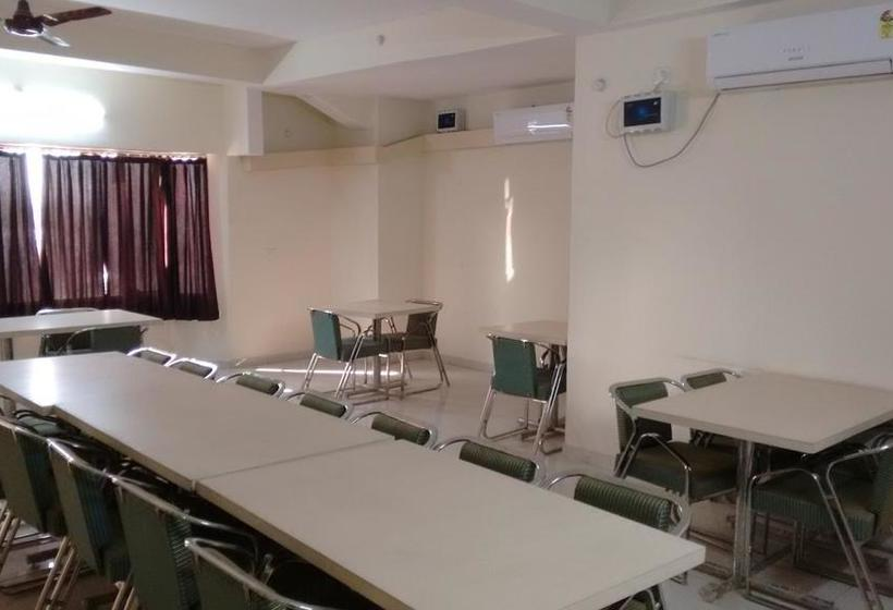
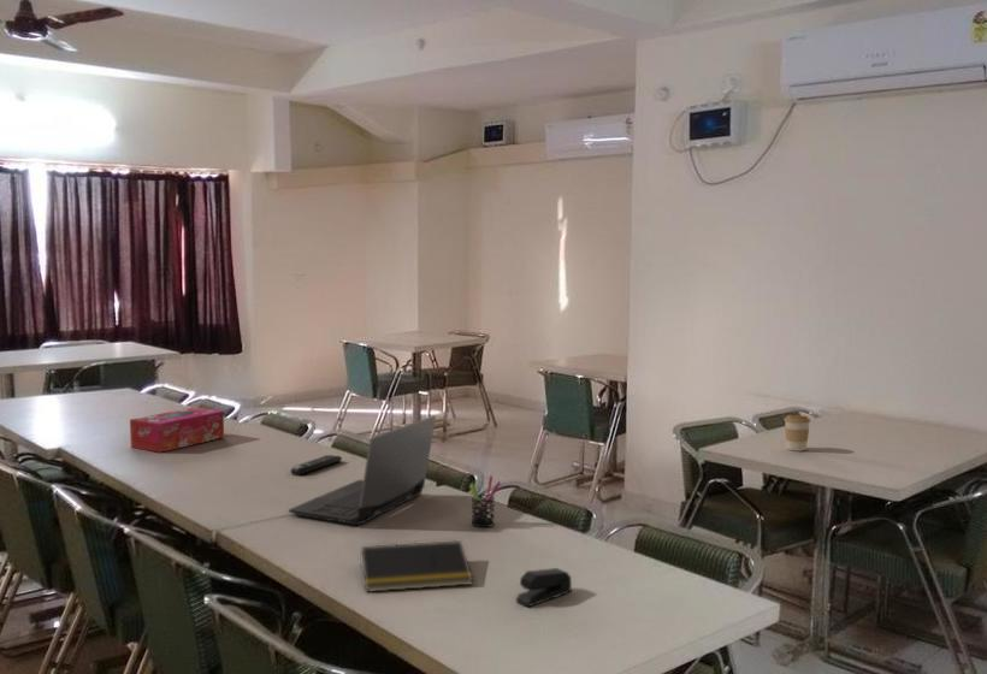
+ tissue box (178, 428)
+ coffee cup (797, 431)
+ notepad (415, 564)
+ remote control (317, 463)
+ laptop computer (366, 463)
+ pen holder (481, 499)
+ stapler (544, 583)
